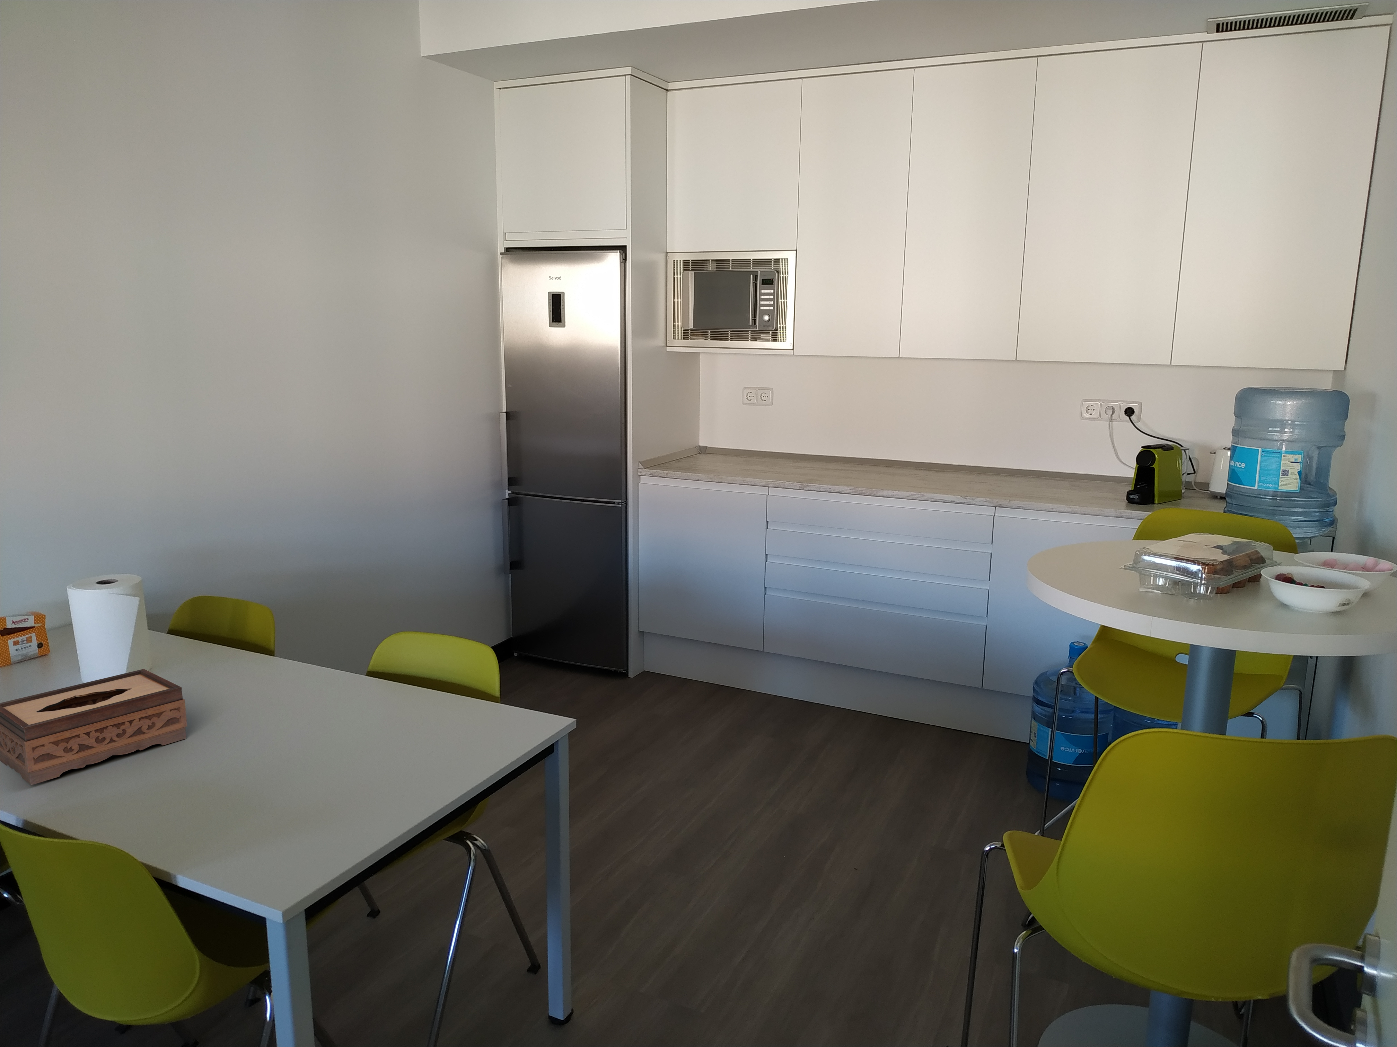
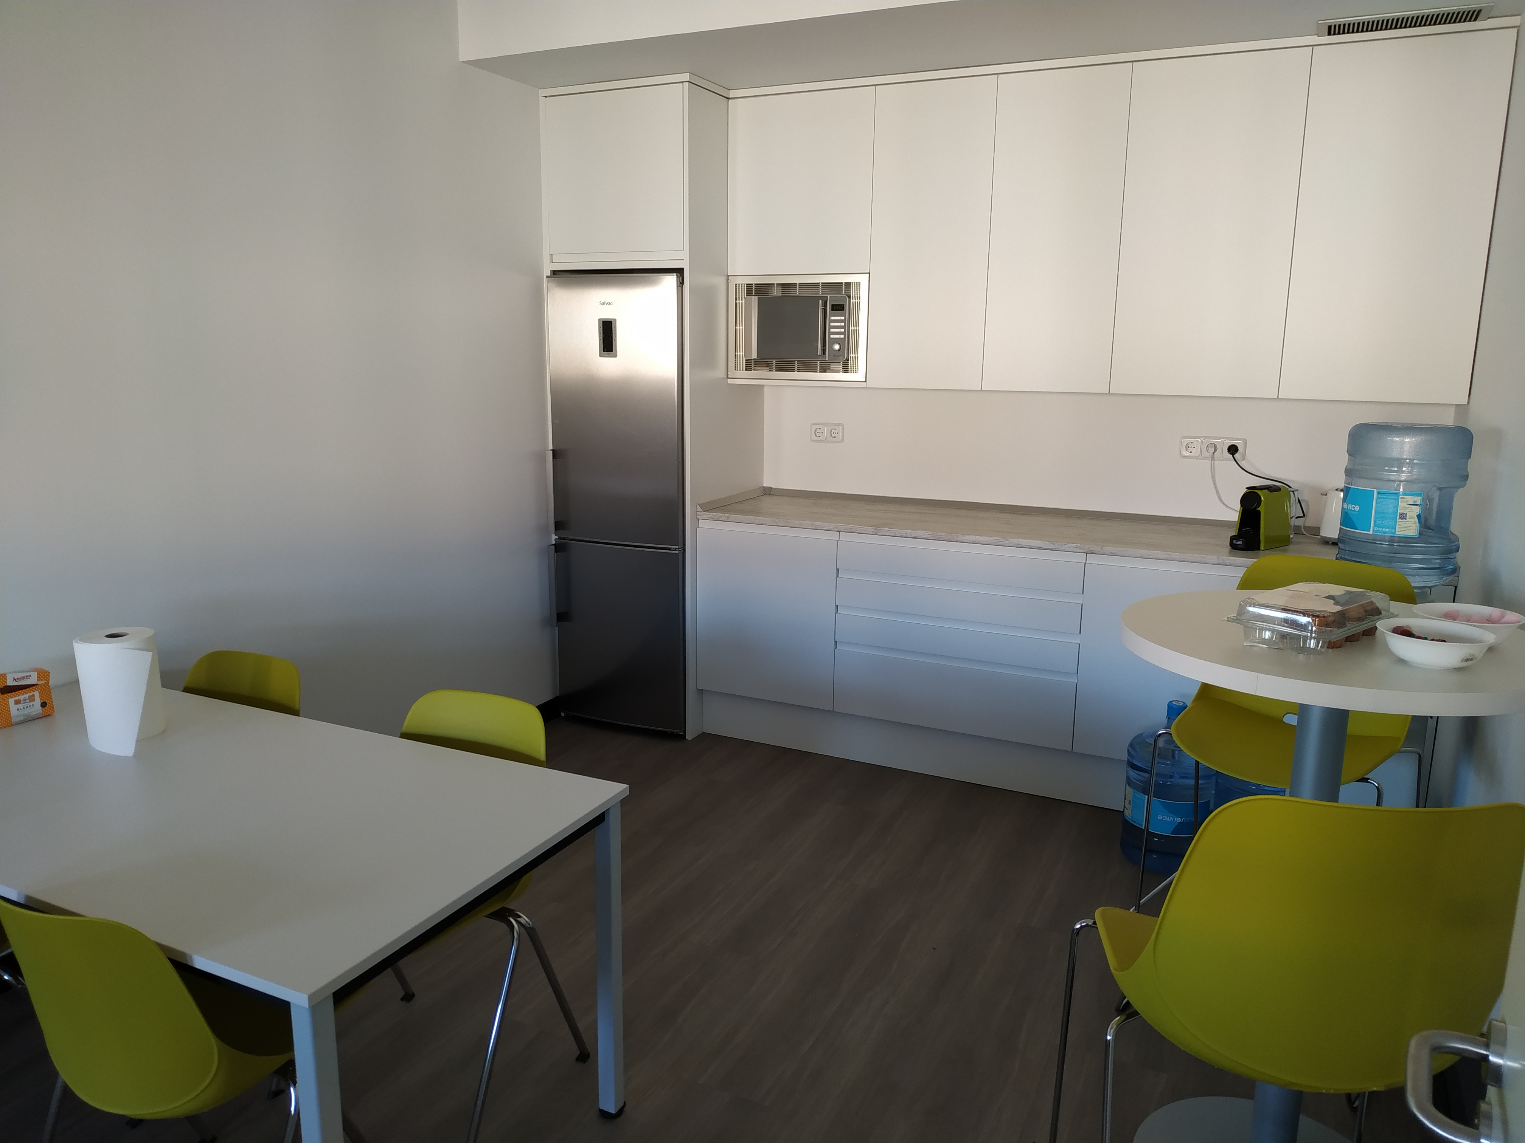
- tissue box (91, 723)
